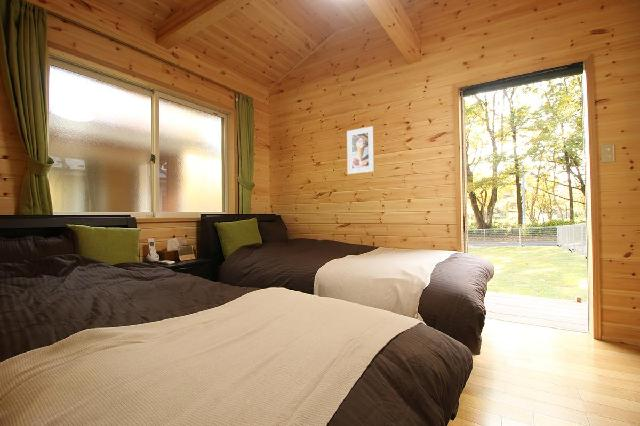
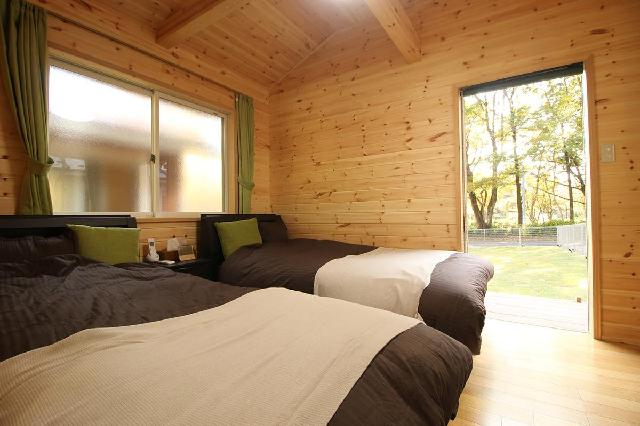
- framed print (360, 150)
